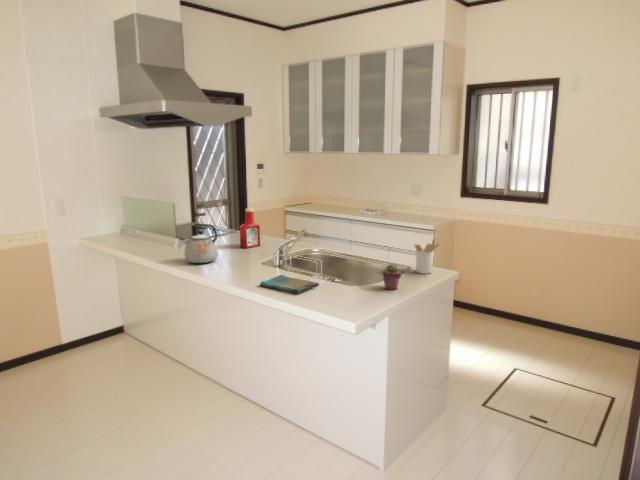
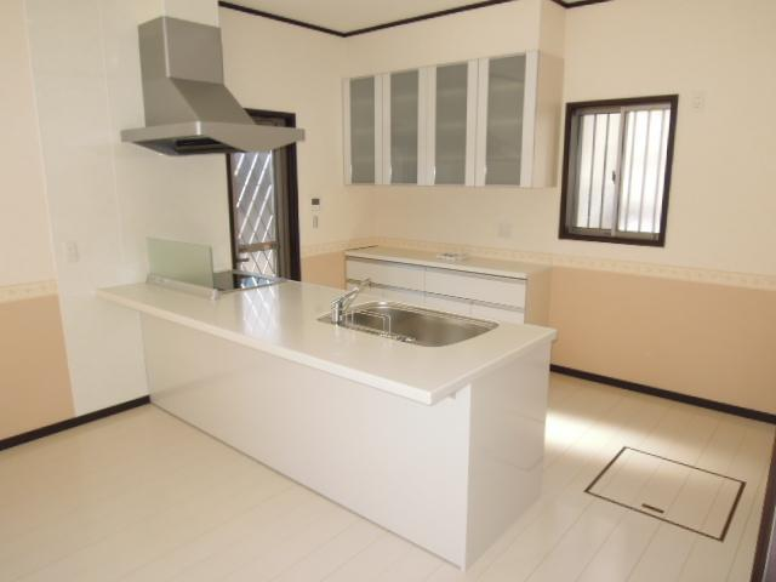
- kettle (200, 242)
- utensil holder (427, 256)
- dish towel (289, 283)
- potted succulent (391, 276)
- soap bottle (249, 227)
